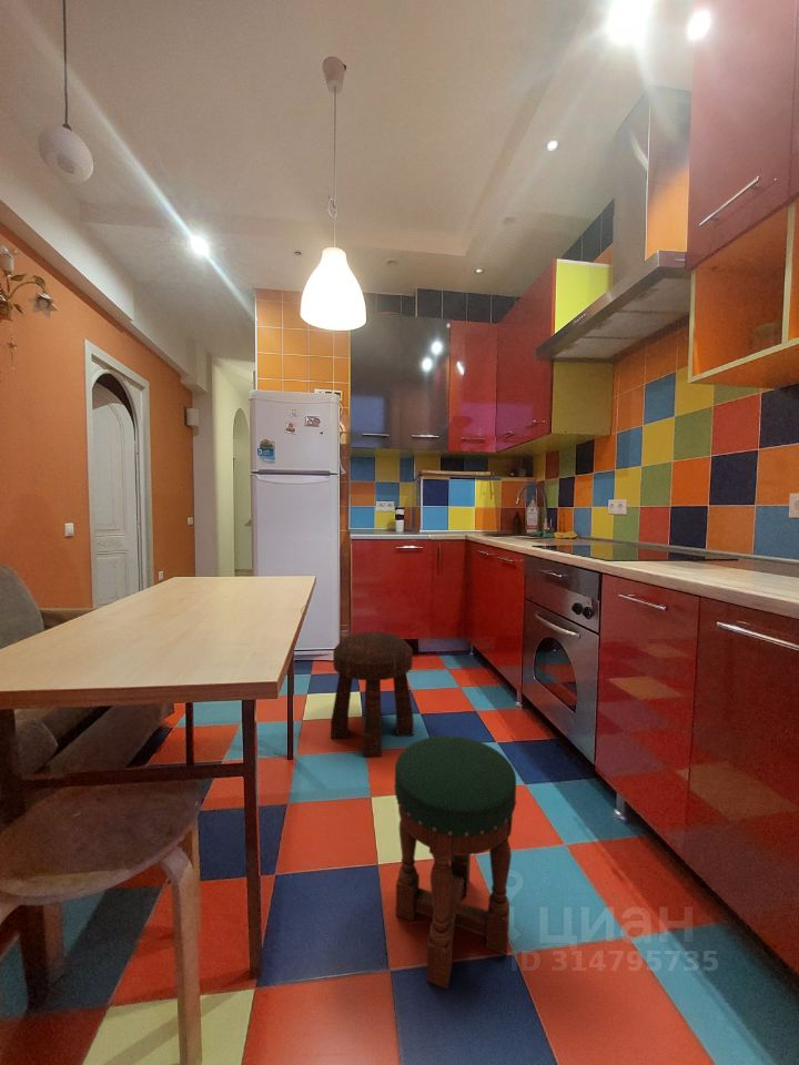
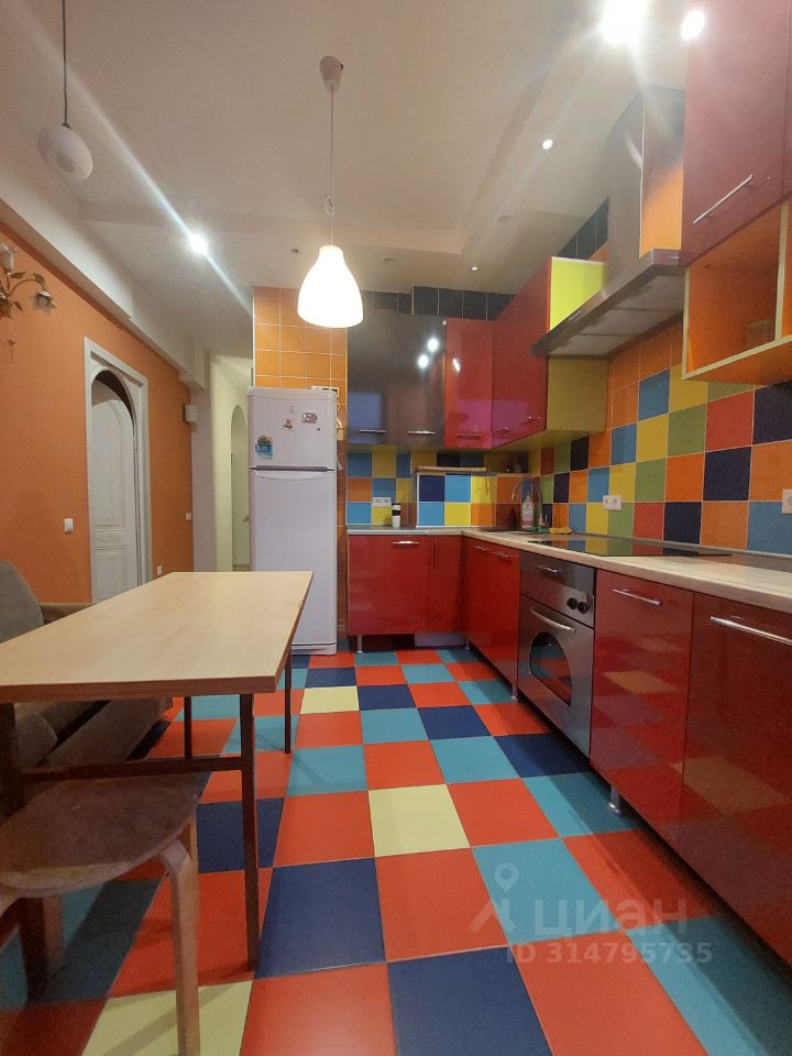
- stool (372, 686)
- stool (453, 841)
